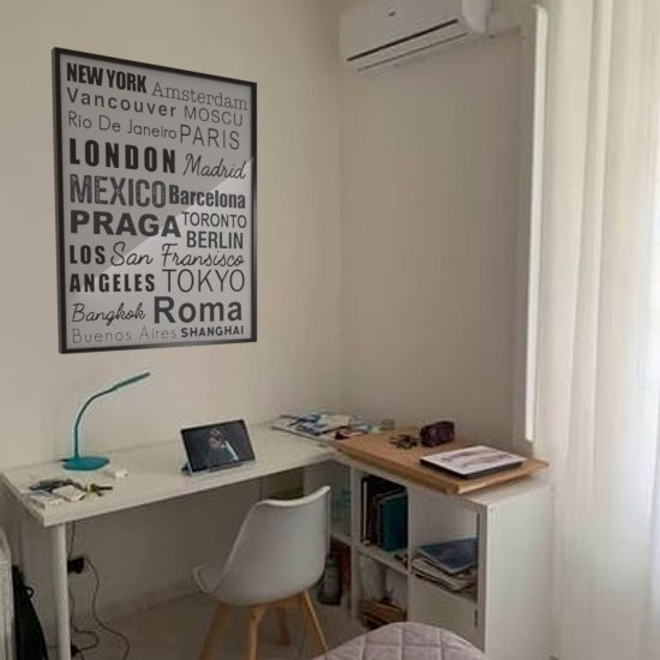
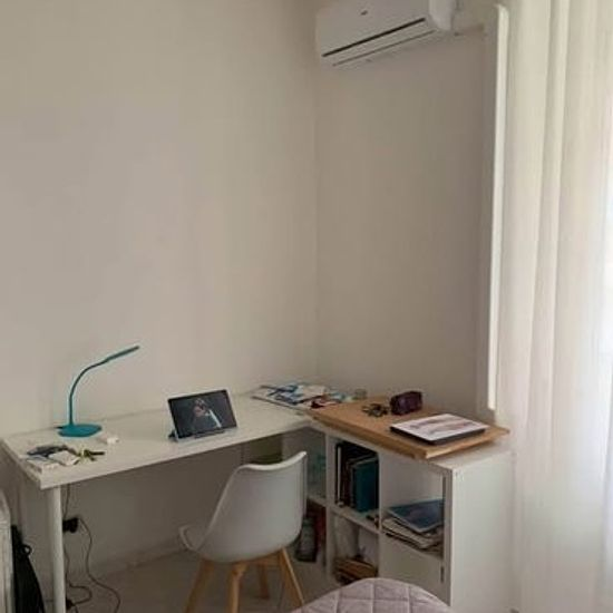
- wall art (163, 209)
